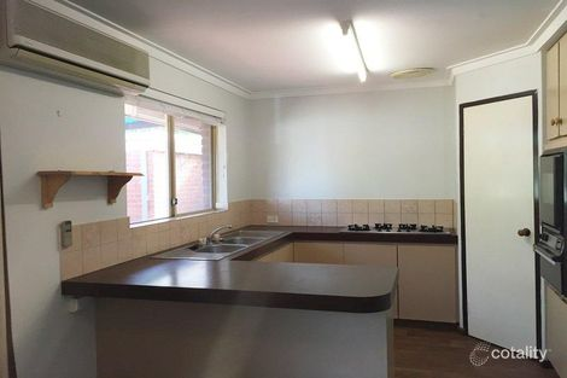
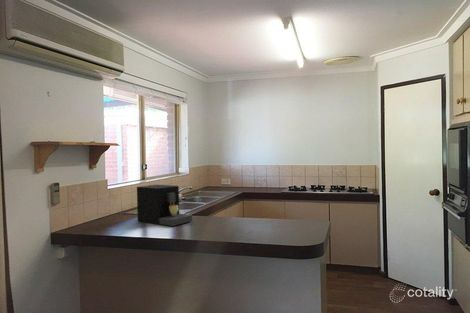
+ coffee maker (164, 204)
